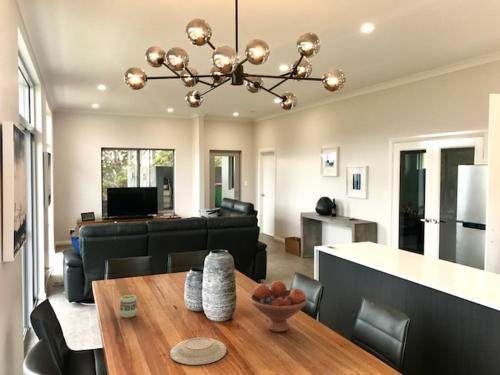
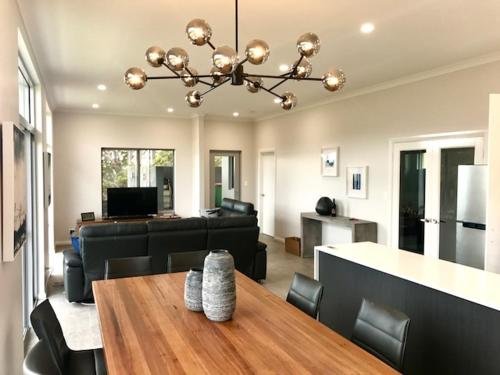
- plate (198, 347)
- cup (128, 306)
- fruit bowl (278, 307)
